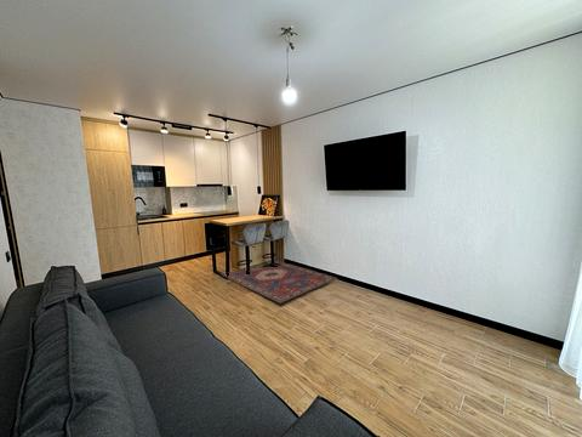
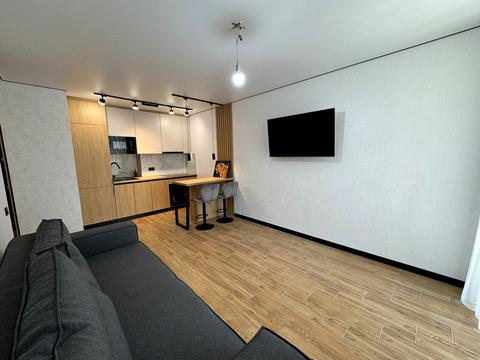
- rug (272, 274)
